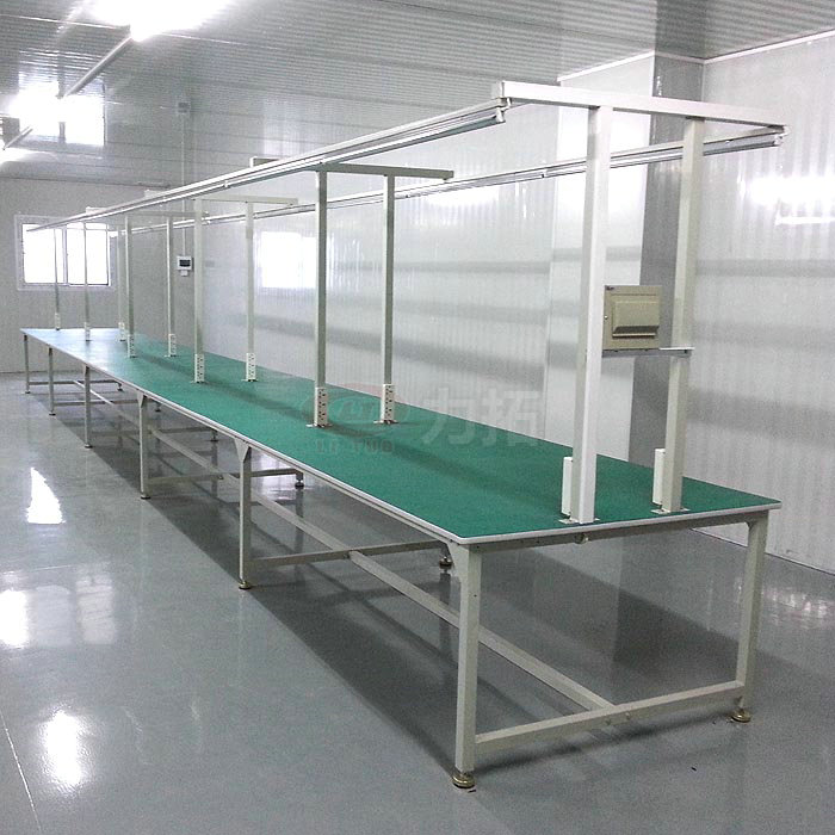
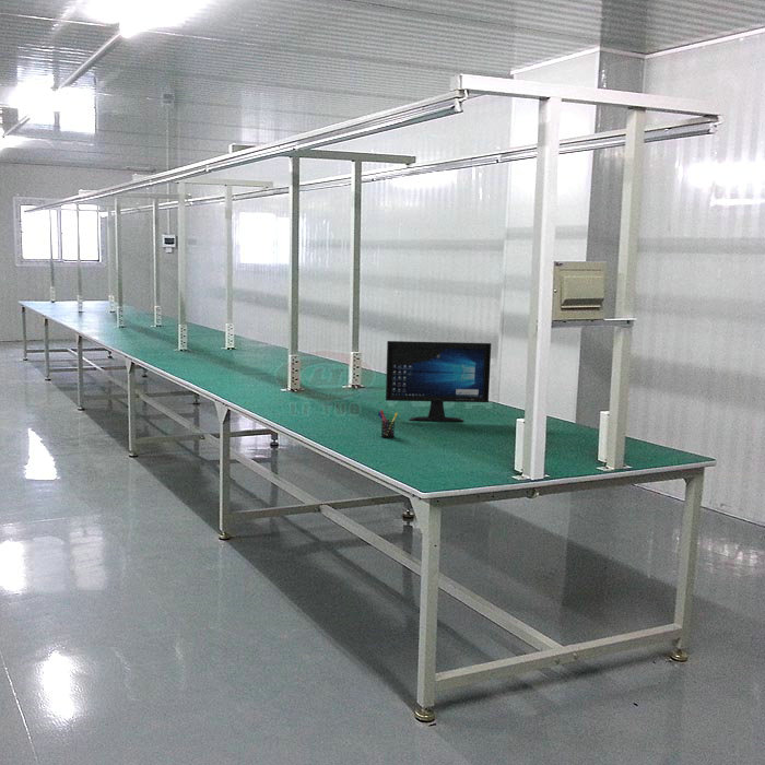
+ computer monitor (436, 379)
+ pen holder (387, 423)
